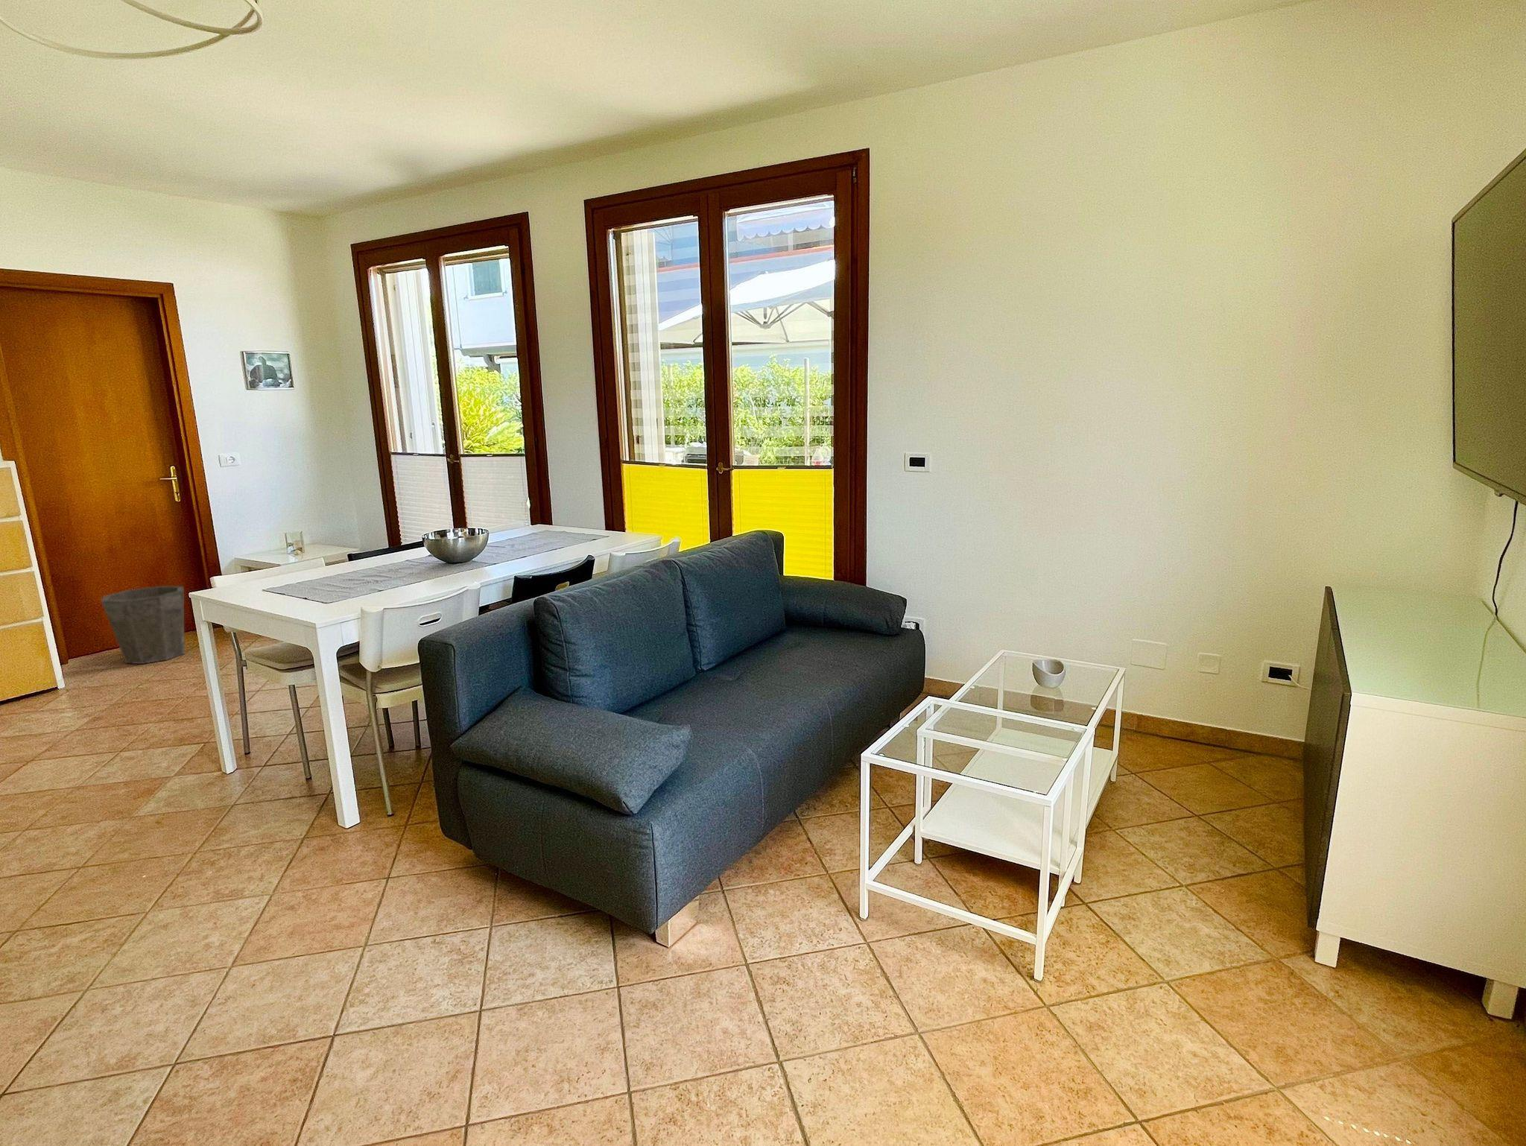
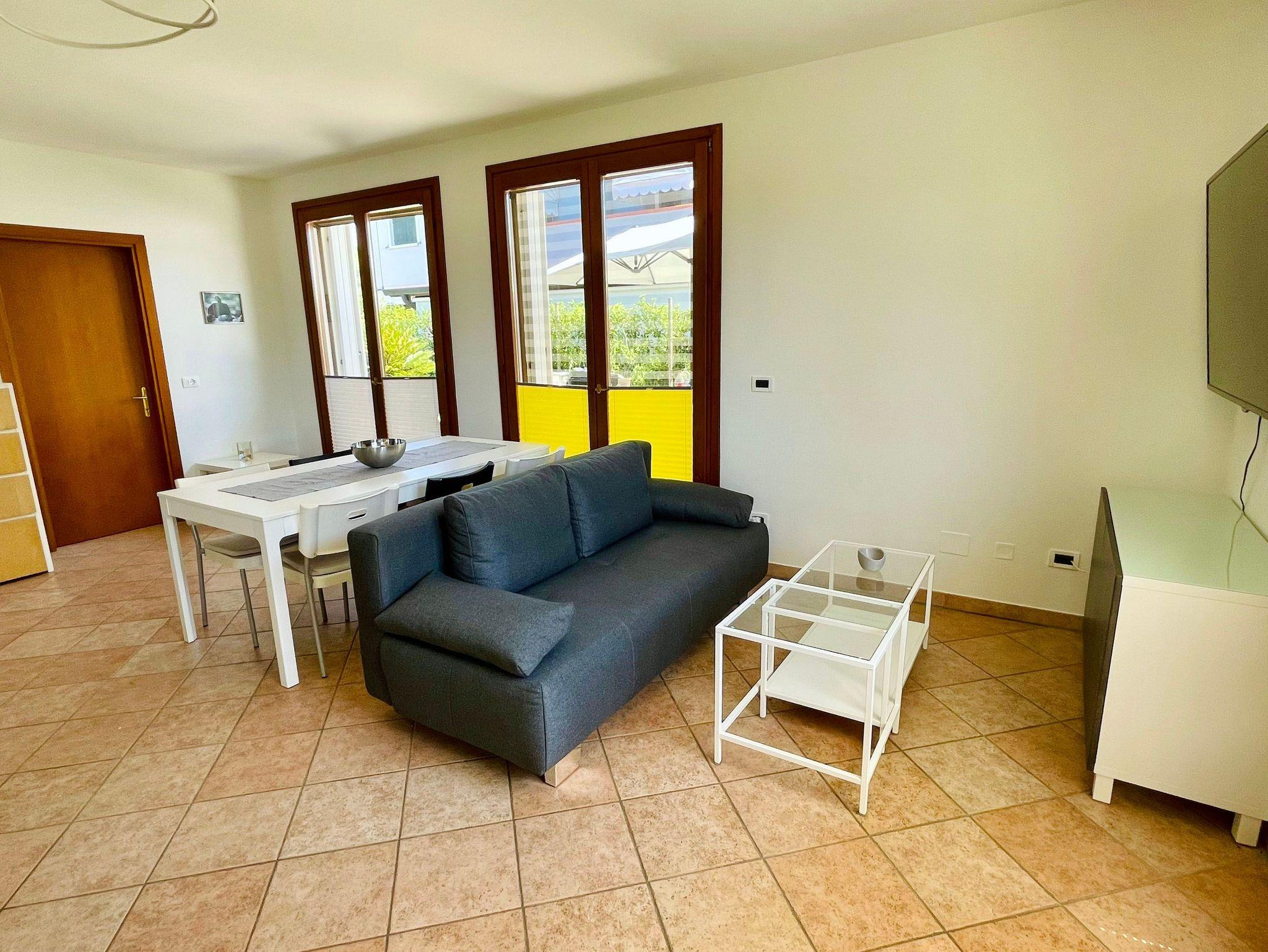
- waste bin (149, 625)
